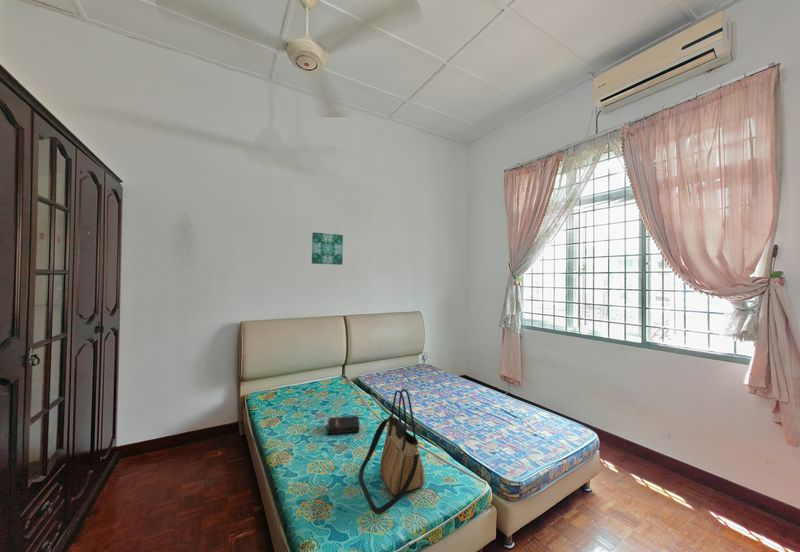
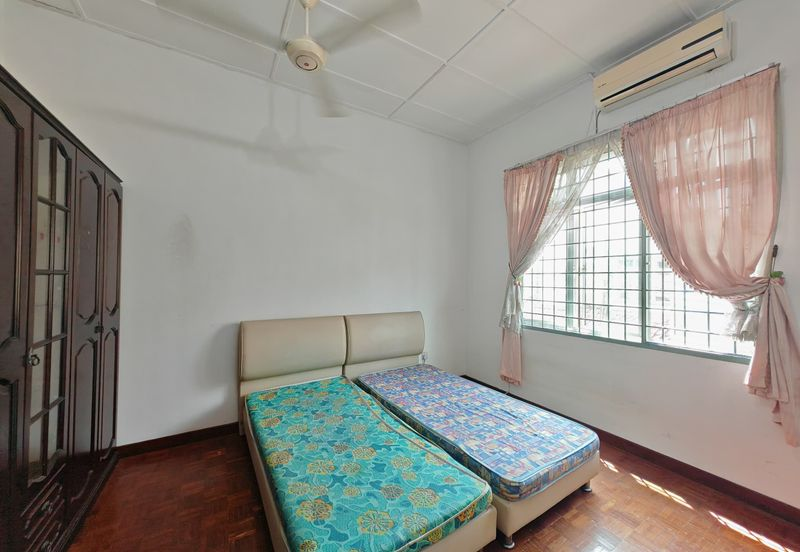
- wall art (327, 249)
- hardback book (343, 424)
- tote bag (391, 436)
